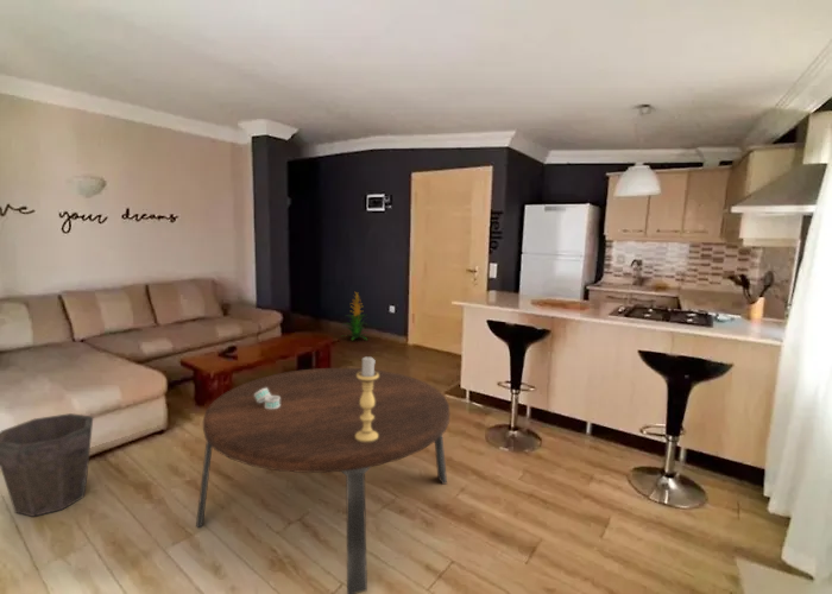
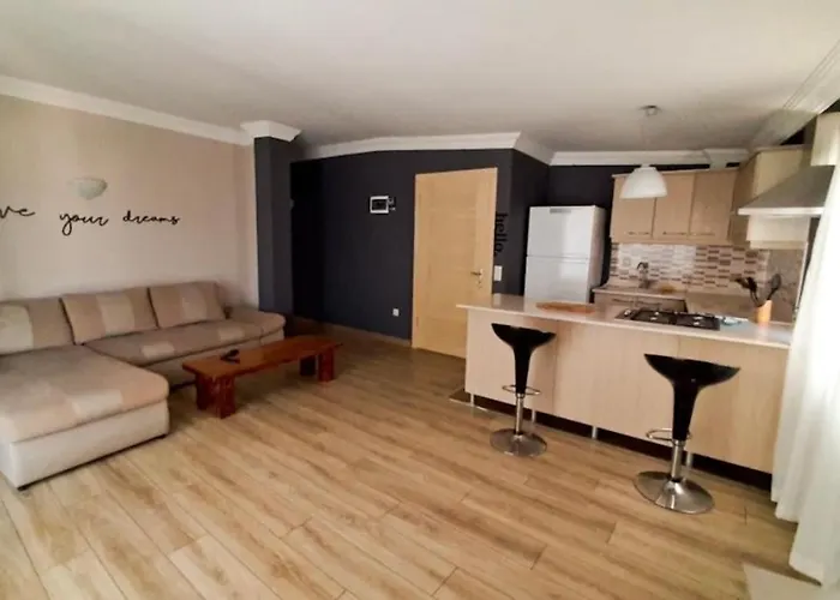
- dining table (332, 450)
- napkin ring (266, 396)
- waste bin (49, 463)
- candle holder (367, 396)
- indoor plant (357, 315)
